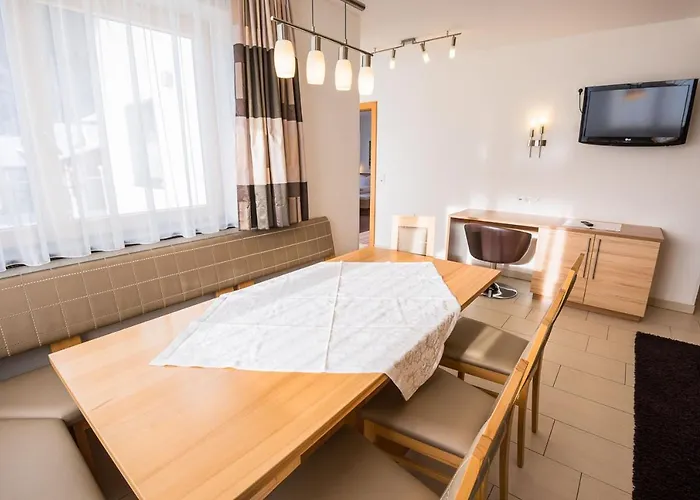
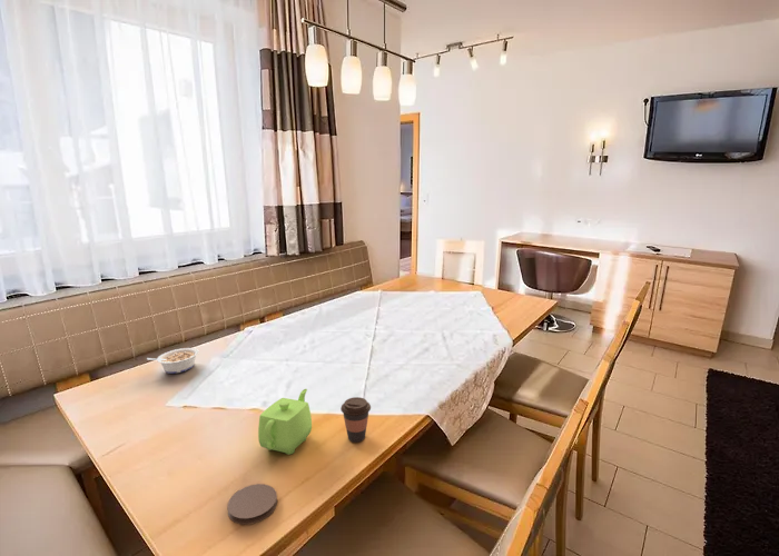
+ teapot (288, 420)
+ legume (177, 360)
+ coaster (253, 503)
+ coffee cup (356, 419)
